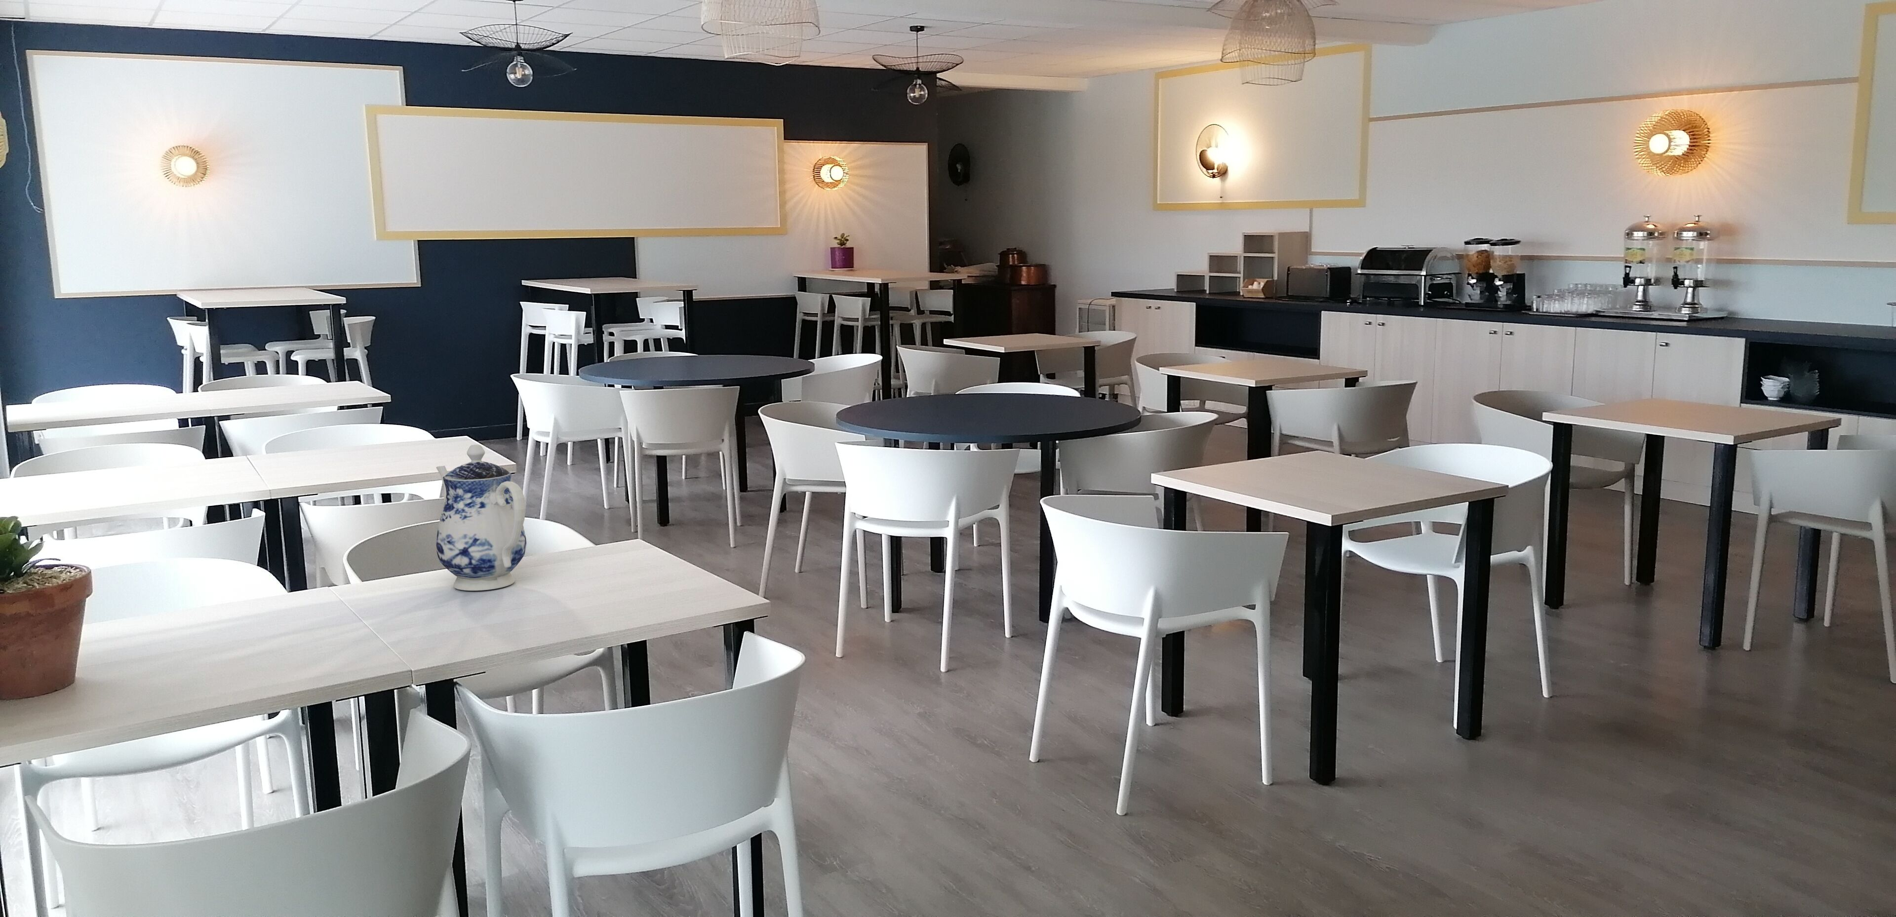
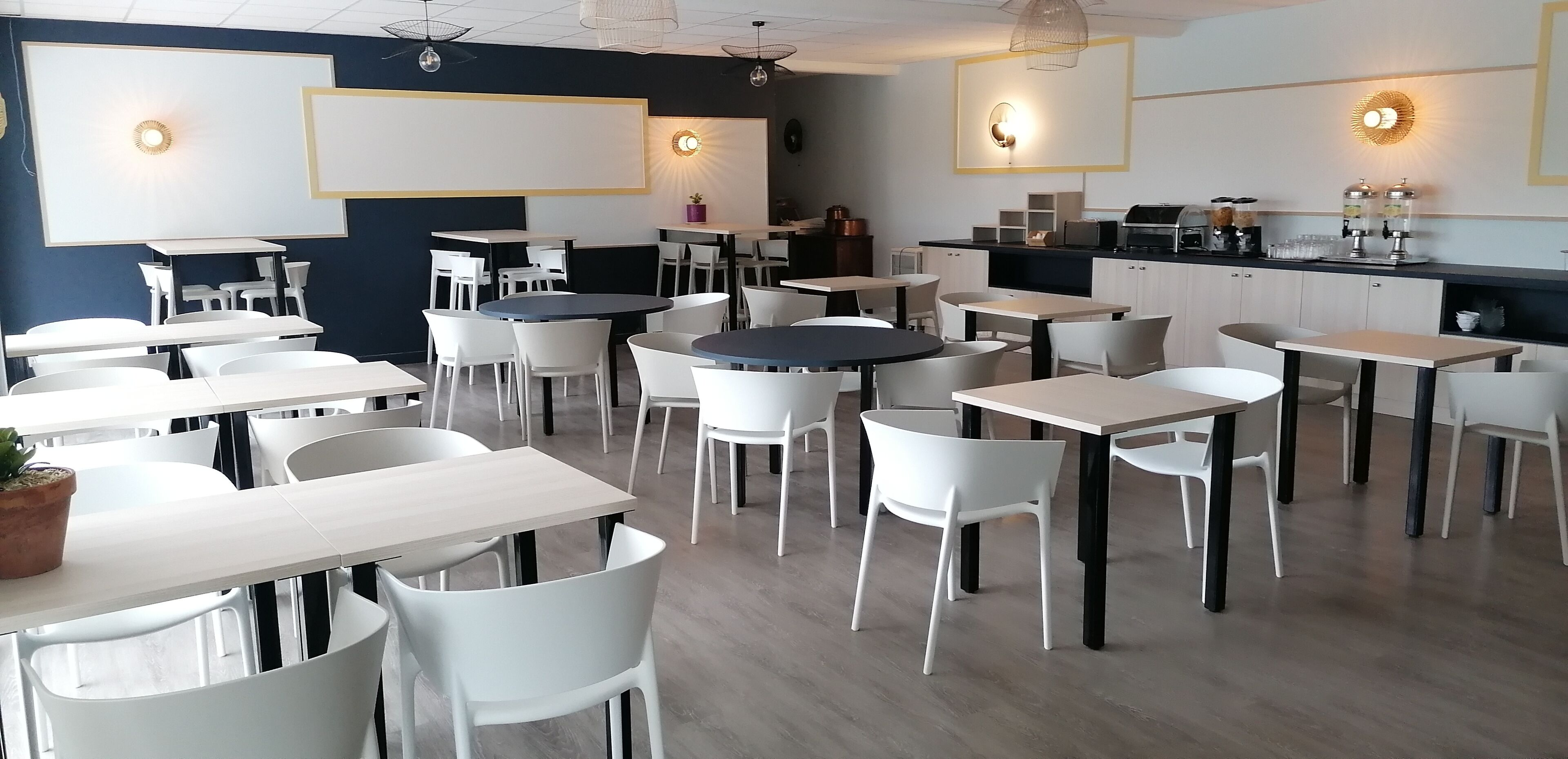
- teapot (479, 515)
